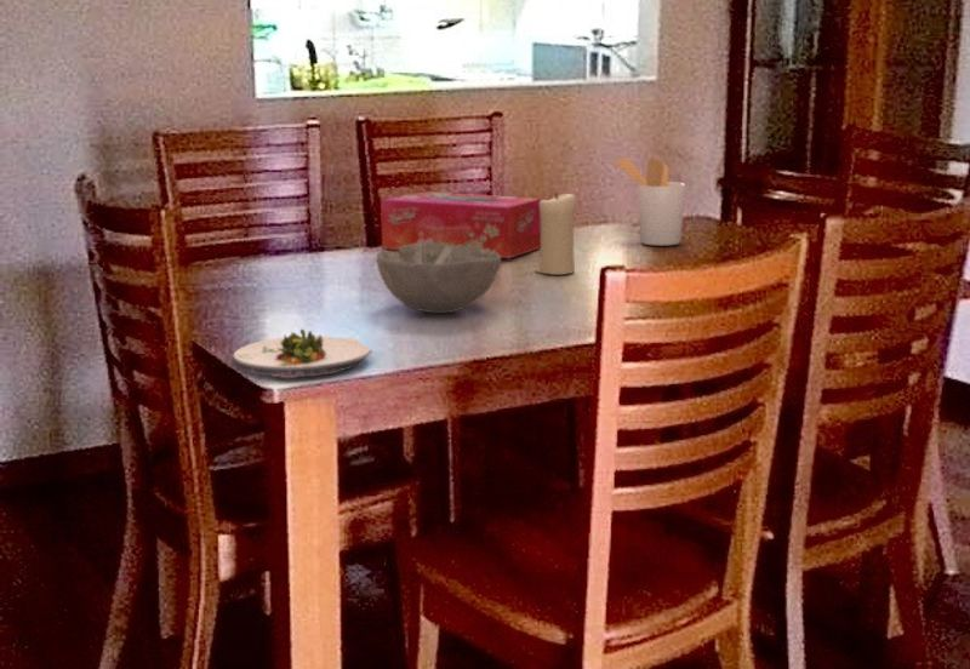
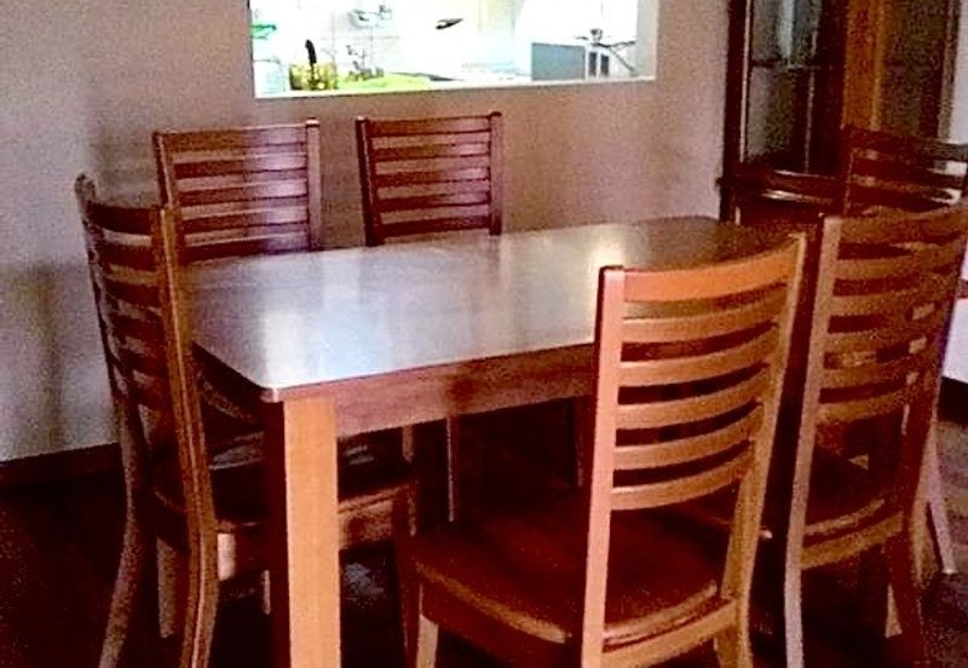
- utensil holder (649, 199)
- bowl (439, 281)
- salad plate (299, 345)
- candle (554, 231)
- tissue box (462, 223)
